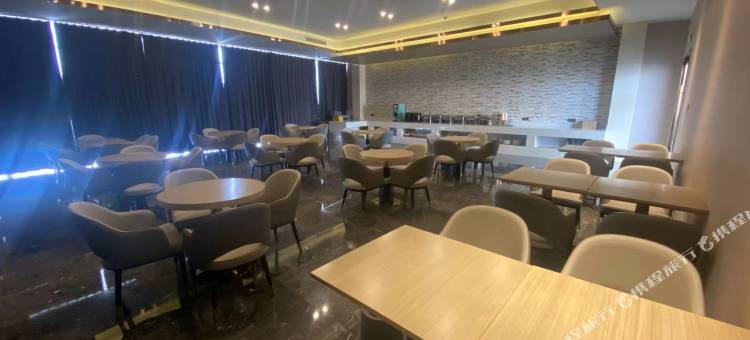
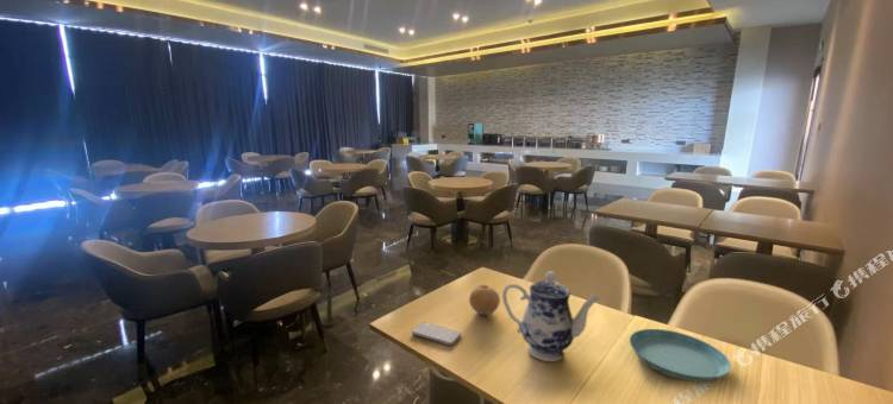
+ smartphone (436, 333)
+ teapot (548, 313)
+ fruit (483, 299)
+ saucer (676, 354)
